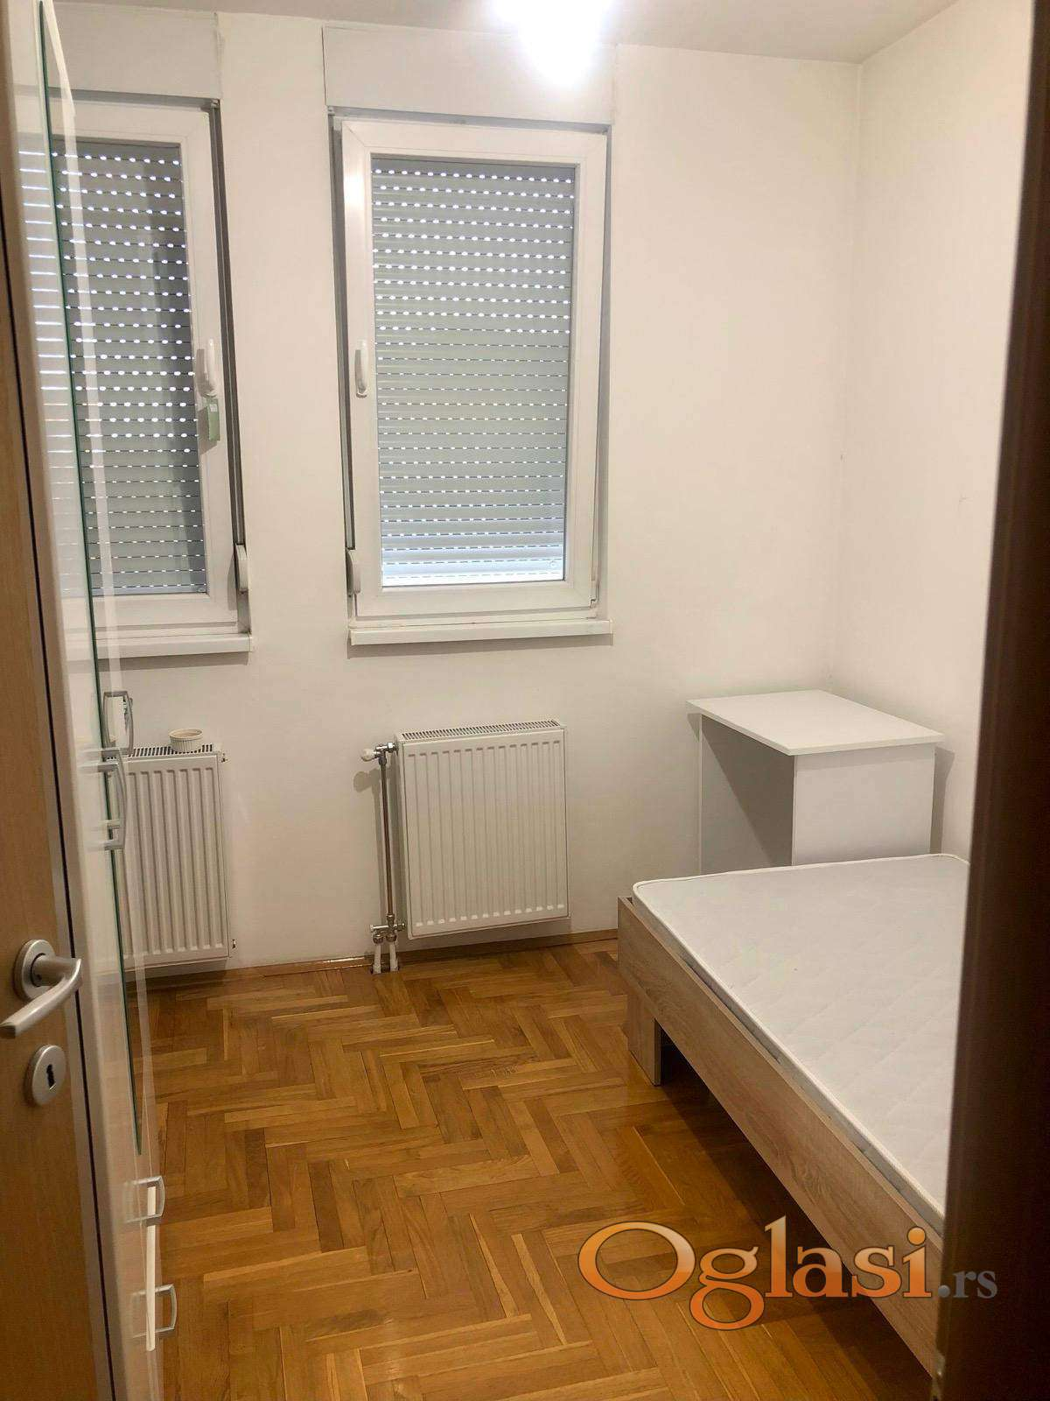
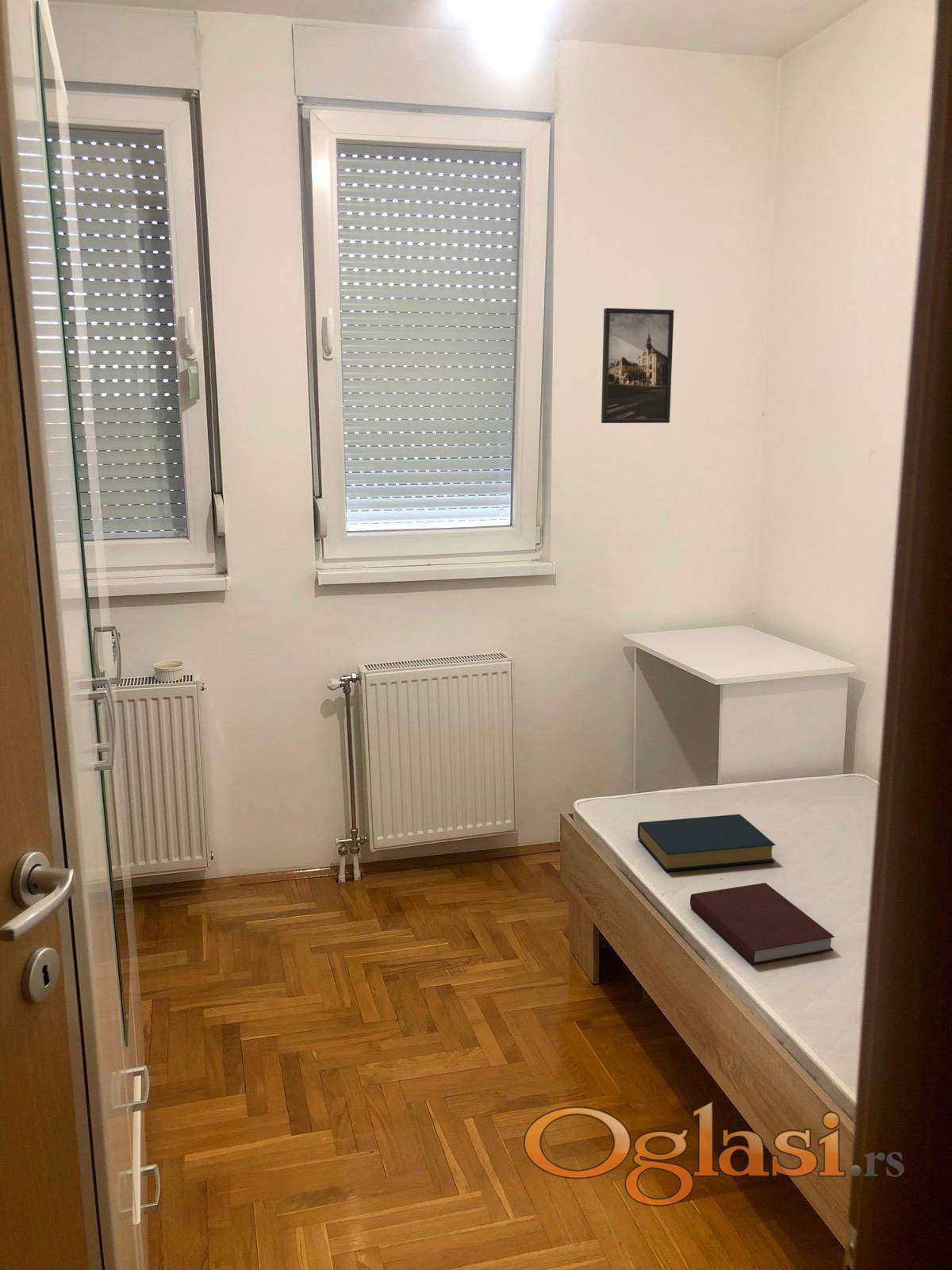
+ notebook (758, 921)
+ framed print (637, 367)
+ hardback book (704, 841)
